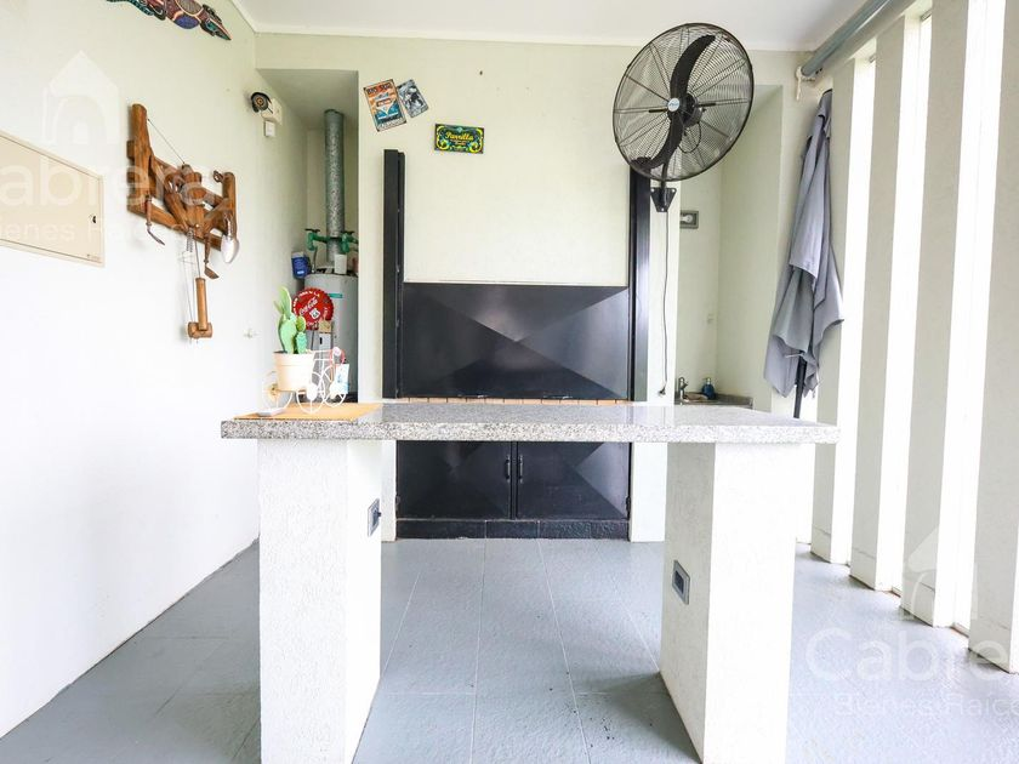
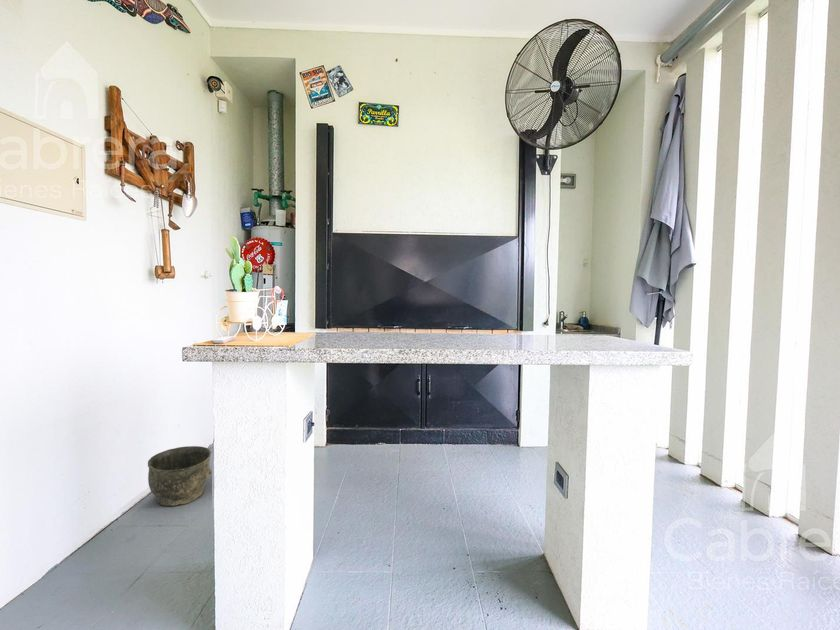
+ bucket (179, 475)
